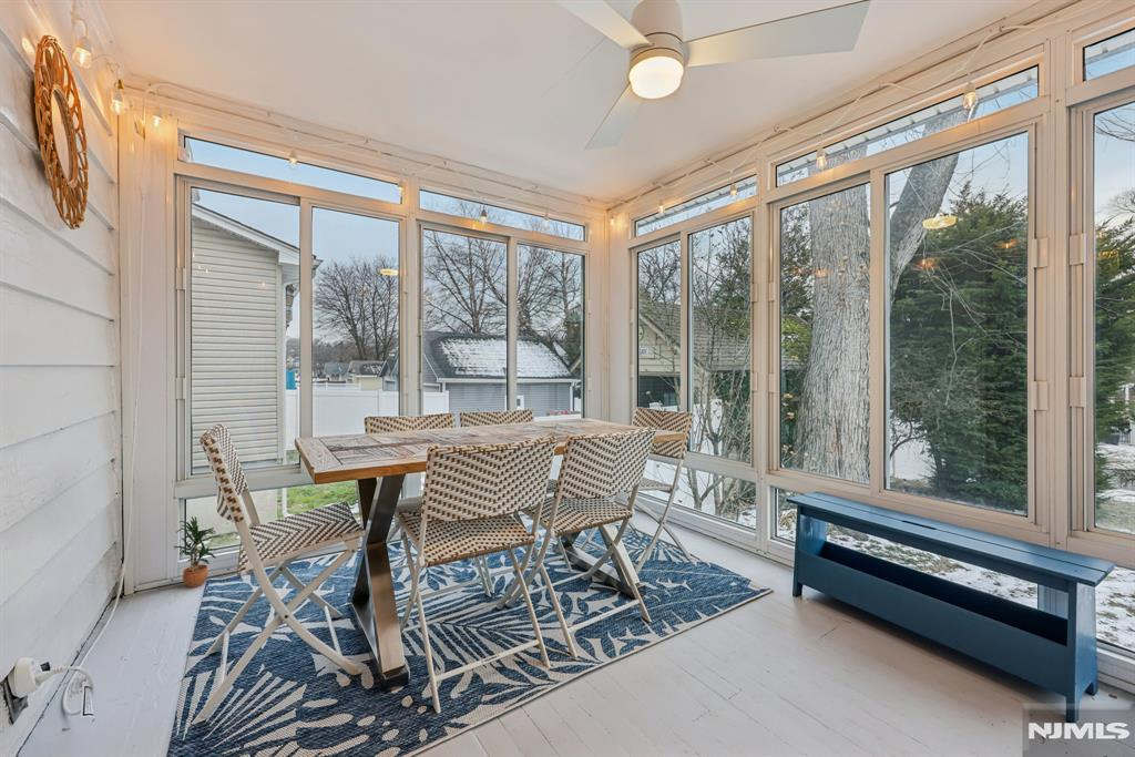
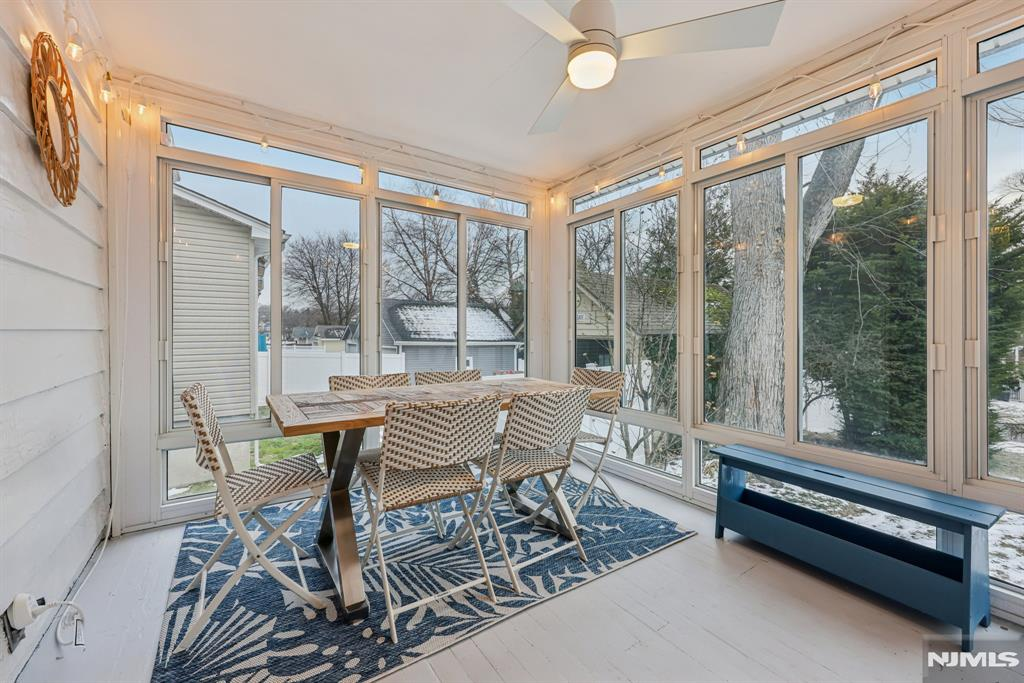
- potted plant (197, 550)
